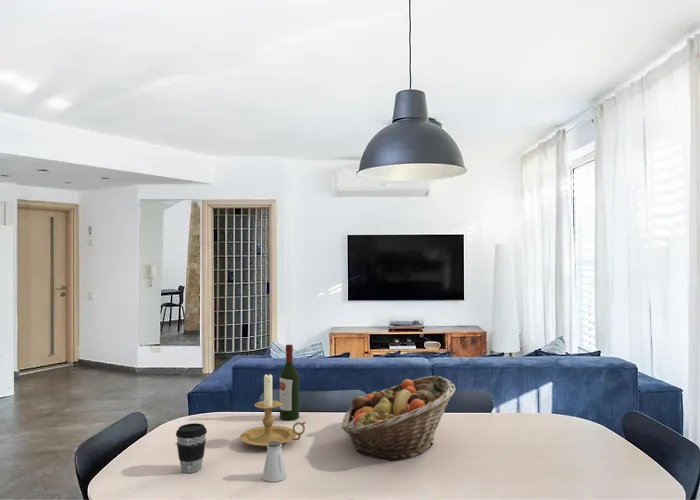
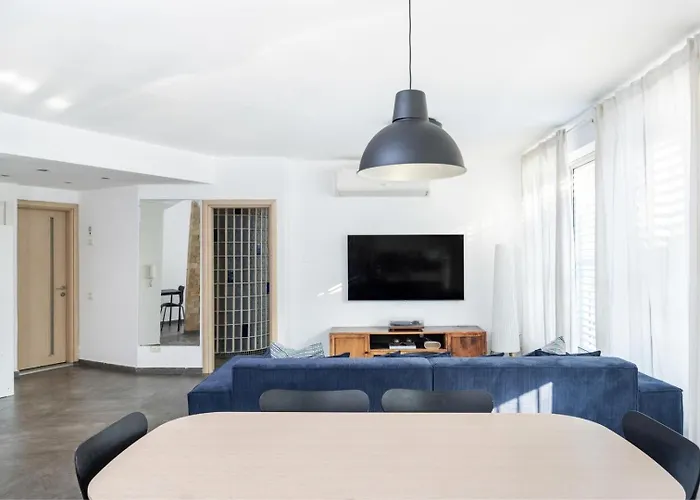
- fruit basket (398, 412)
- candle holder (268, 407)
- coffee cup (191, 448)
- saltshaker (274, 459)
- wine bottle (289, 381)
